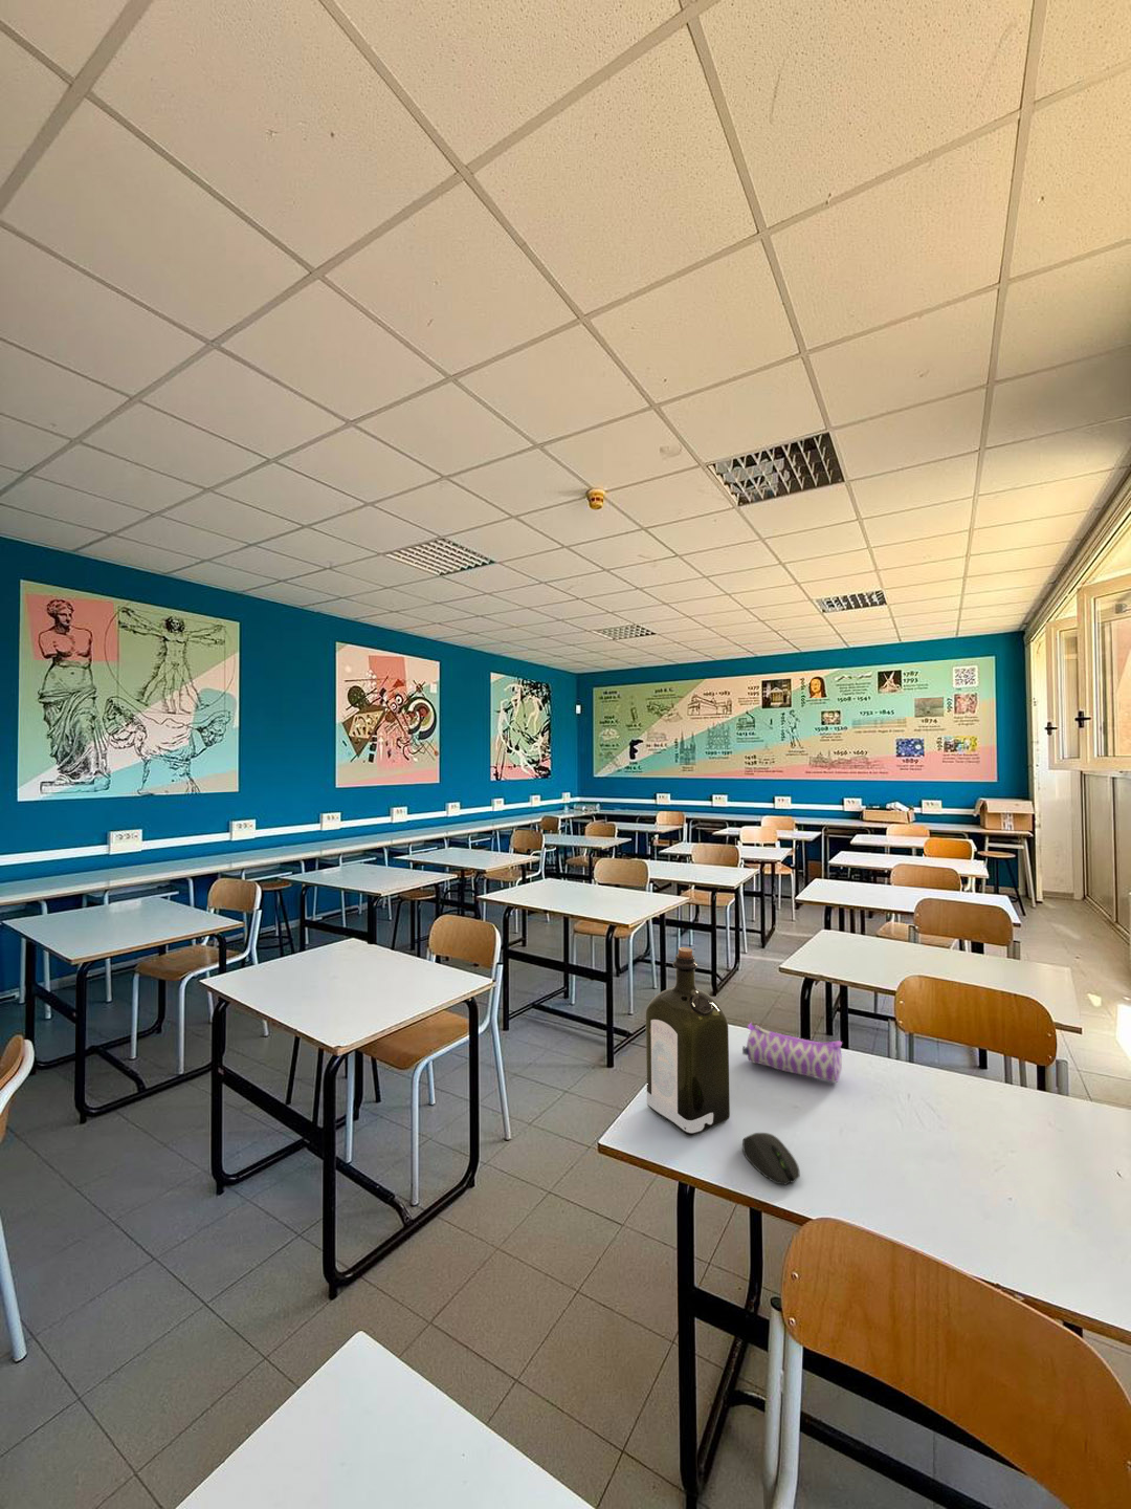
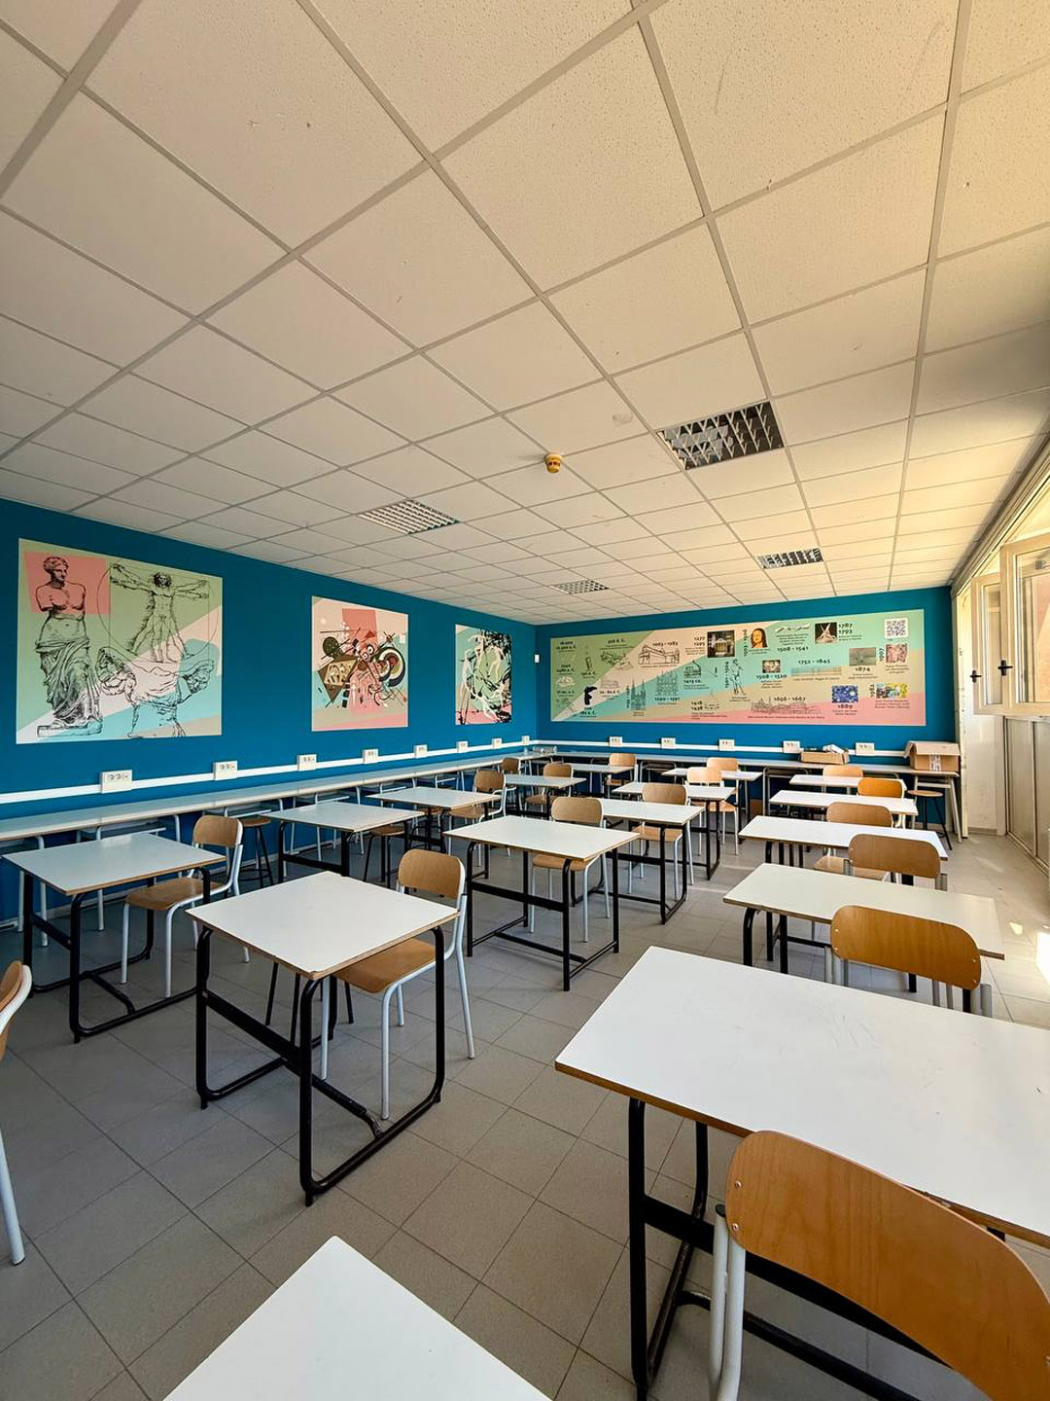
- liquor (685, 1030)
- computer mouse (770, 1151)
- pencil case (792, 1050)
